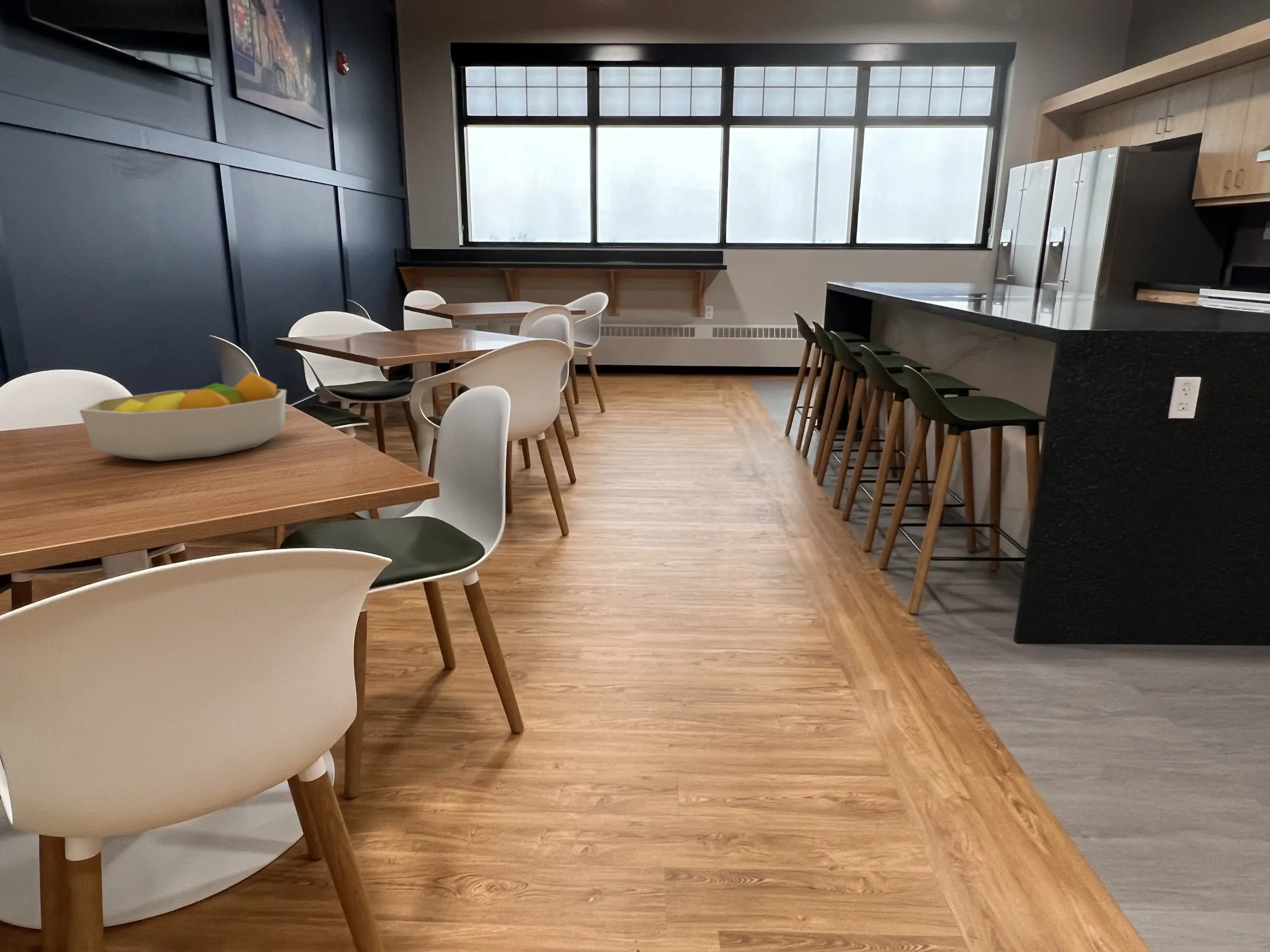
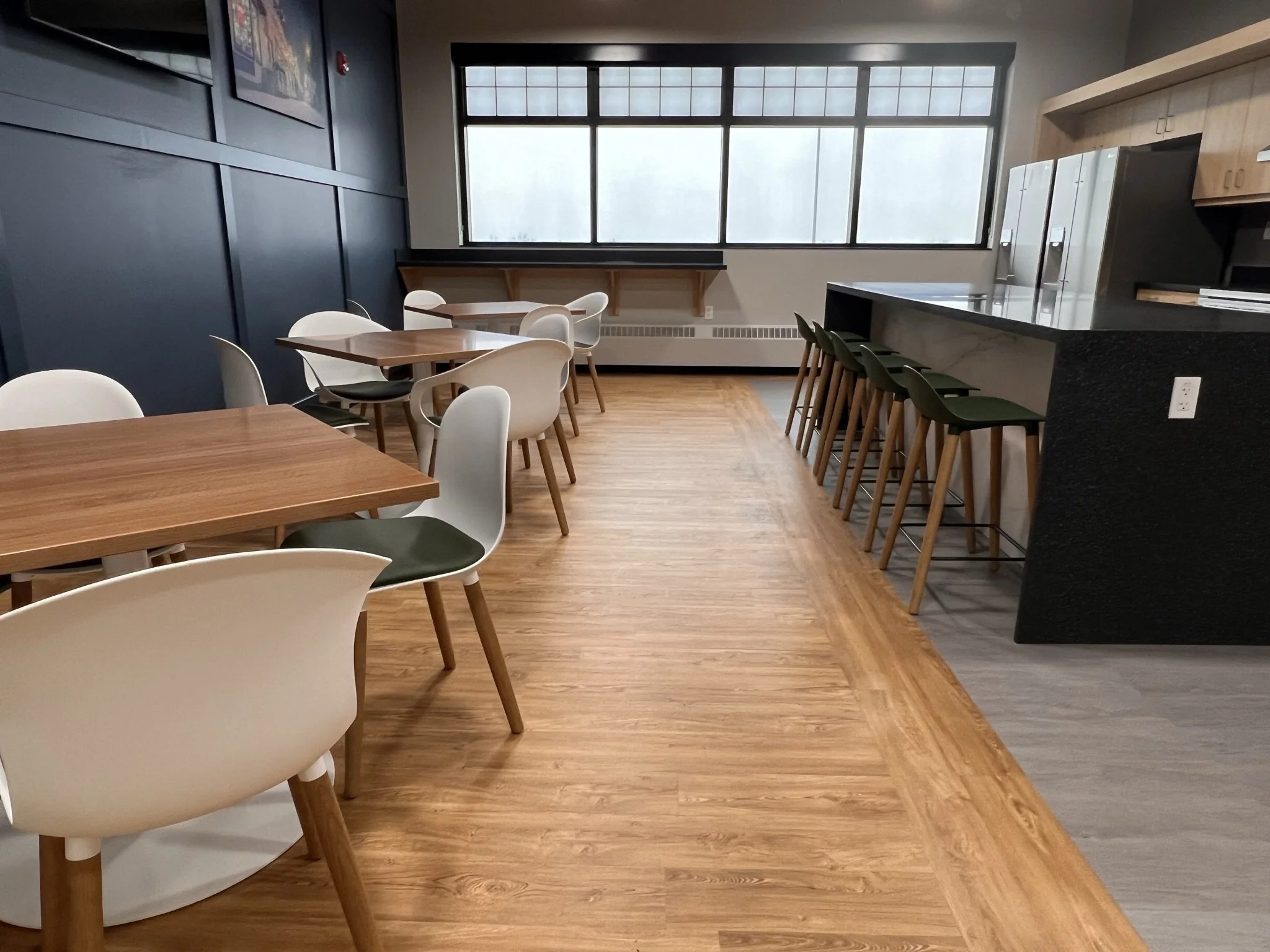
- fruit bowl (193, 412)
